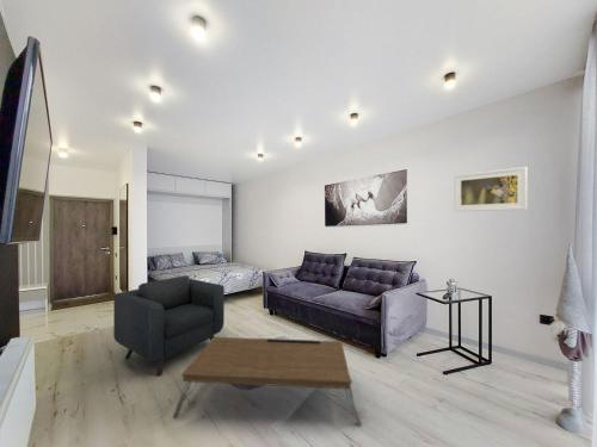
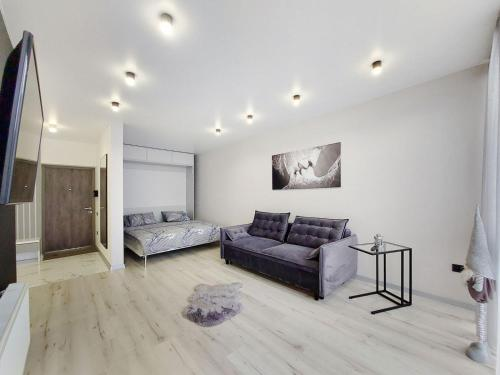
- armchair (173, 316)
- coffee table (271, 375)
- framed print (487, 191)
